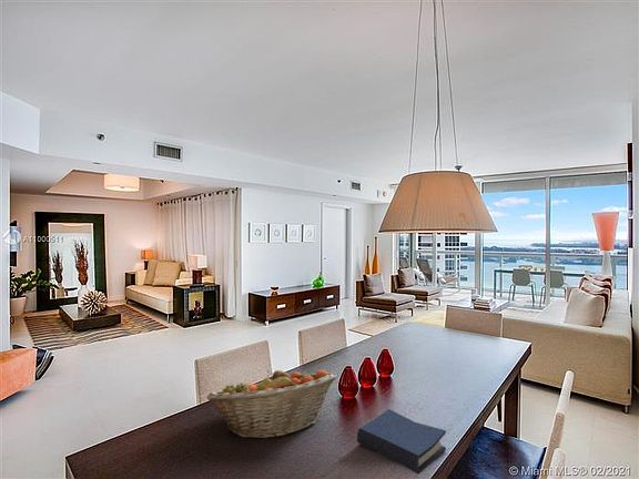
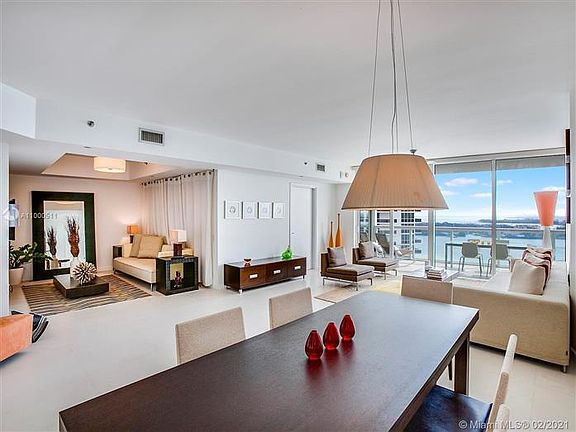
- fruit basket (274, 395)
- hardback book (400, 437)
